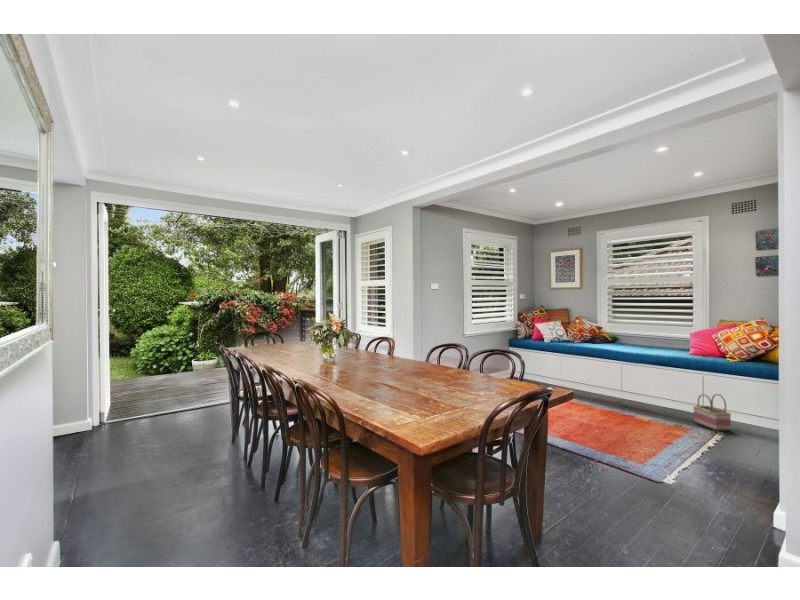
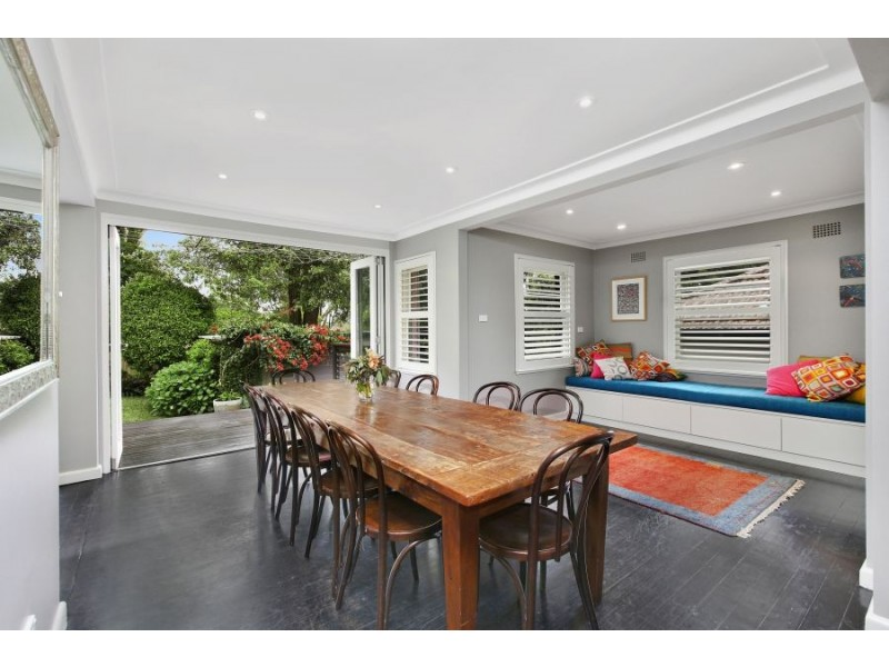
- basket (711, 410)
